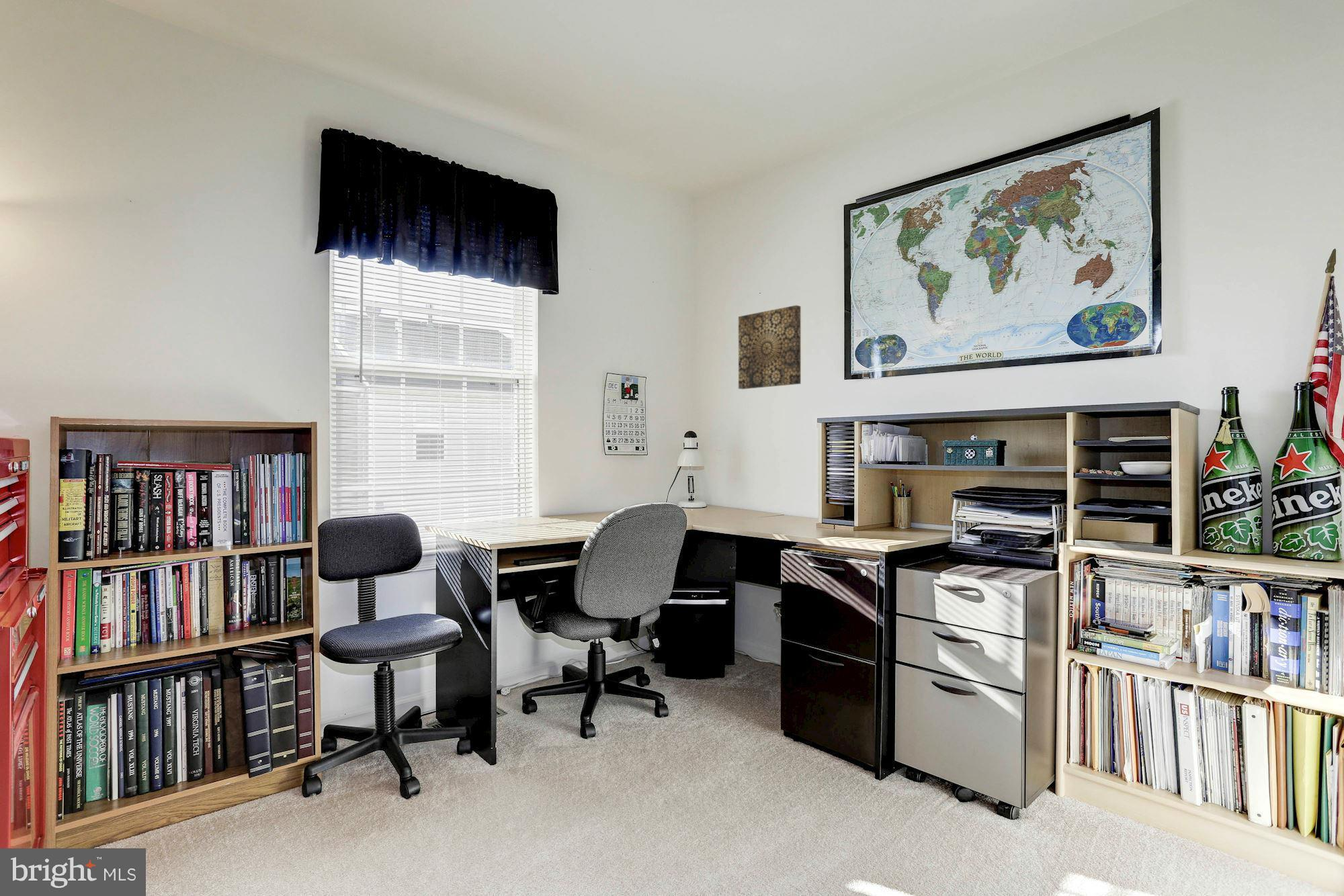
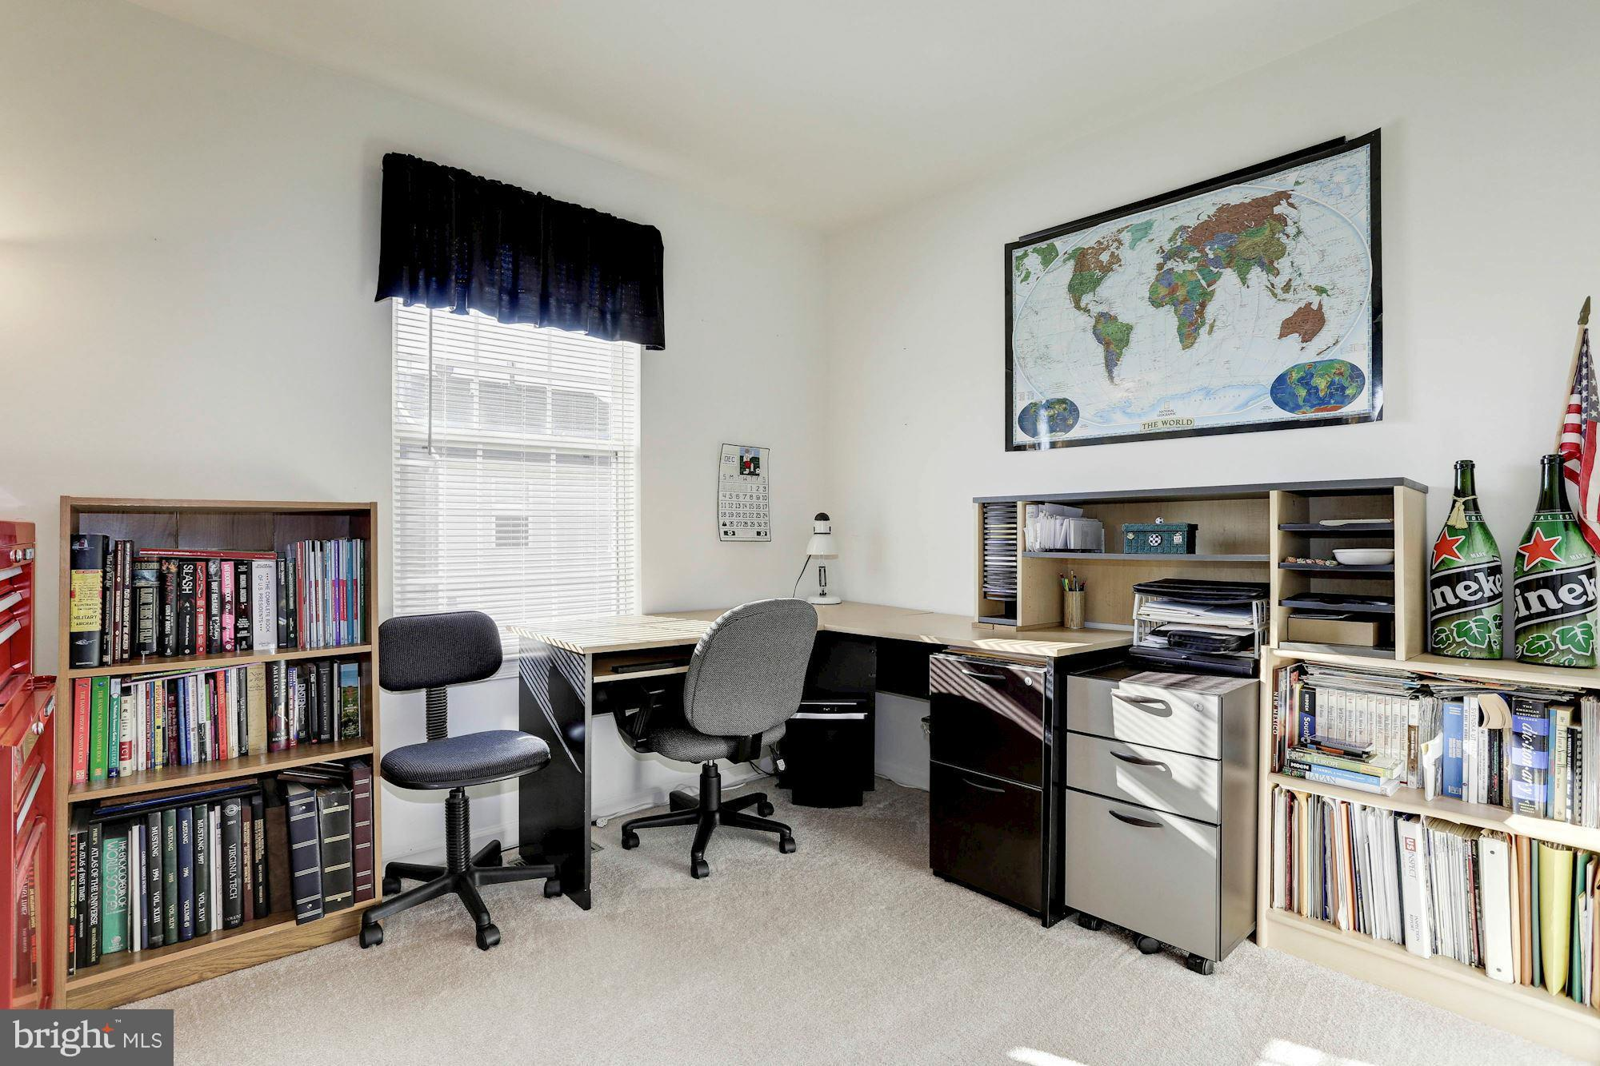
- wall art (768, 349)
